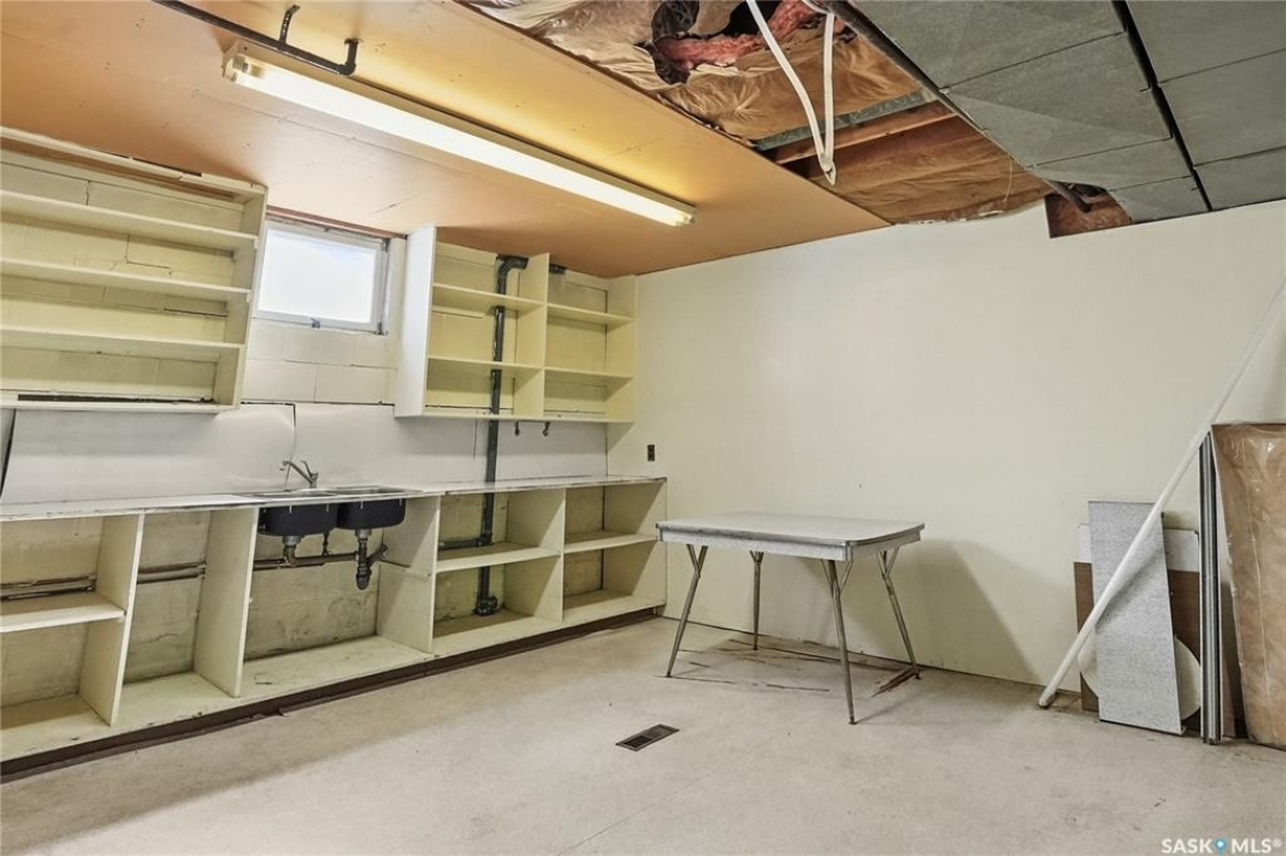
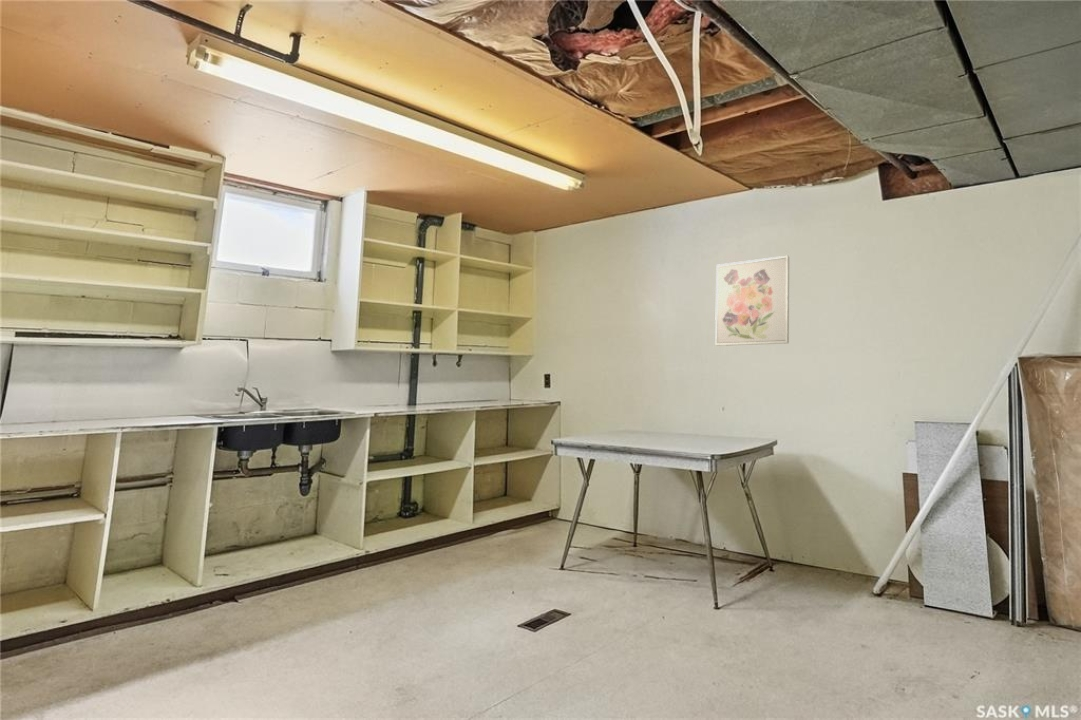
+ wall art (751, 302)
